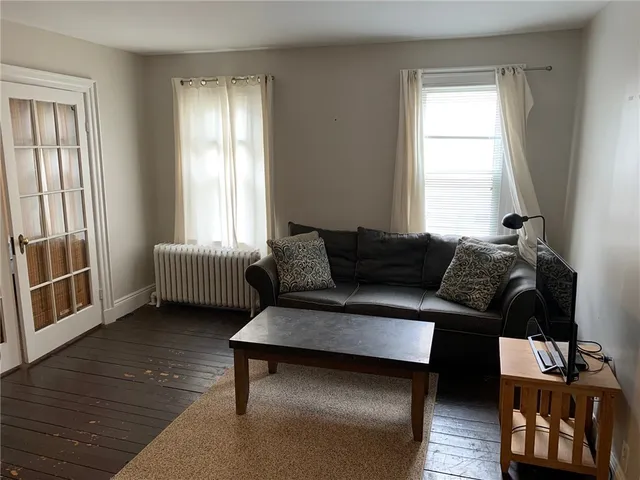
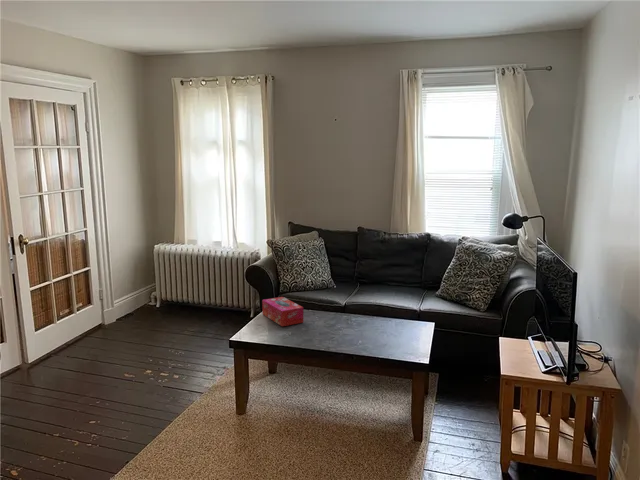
+ tissue box (282, 310)
